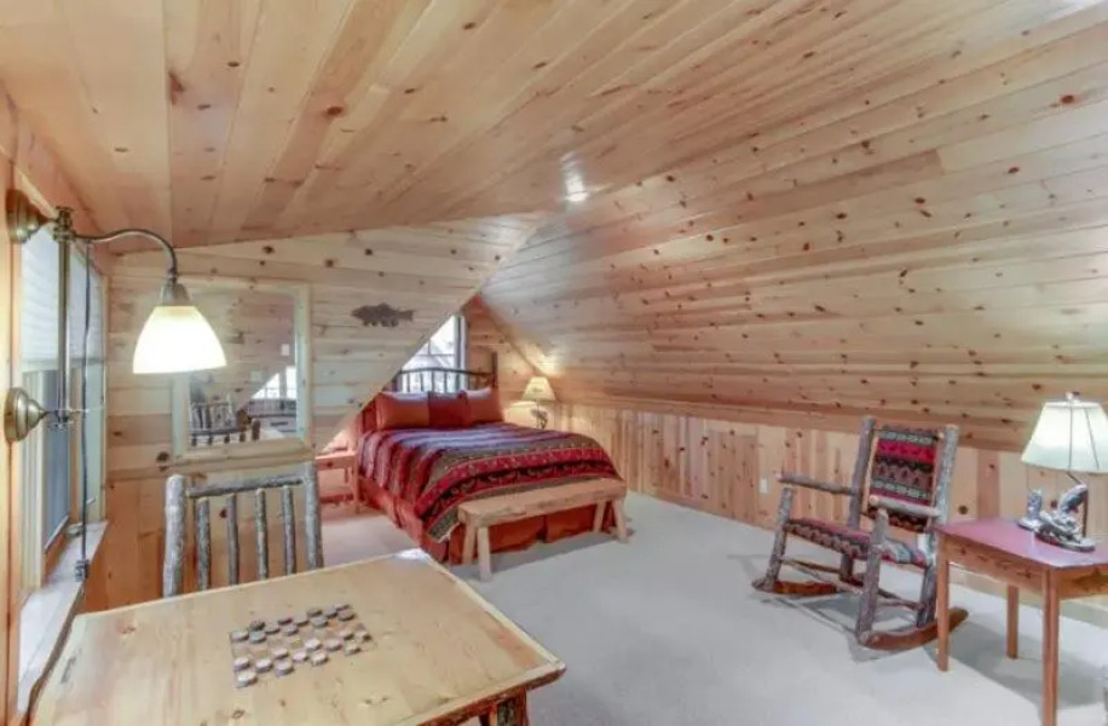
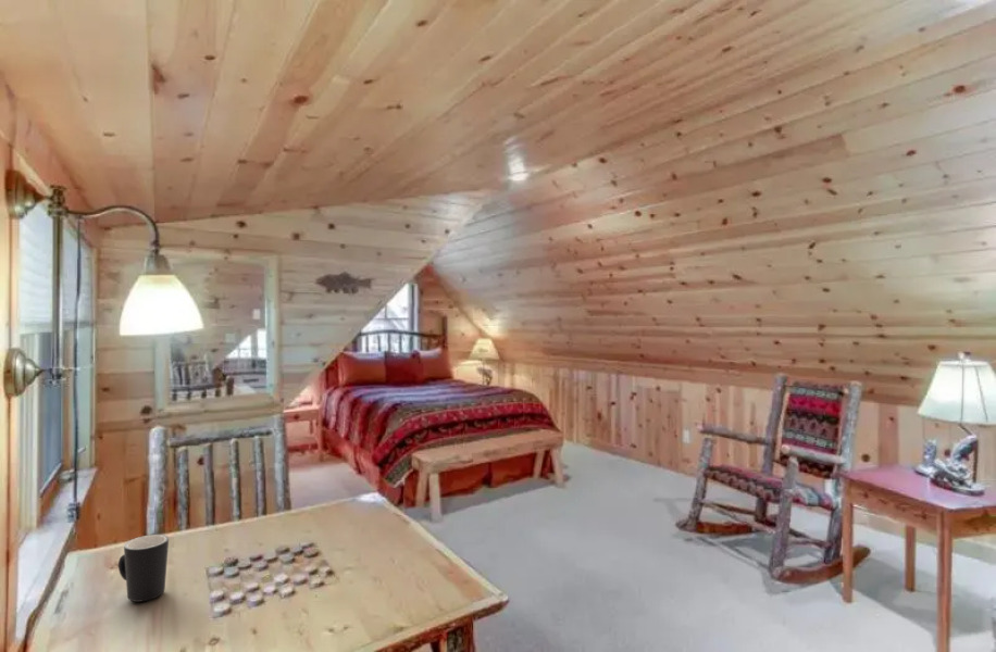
+ mug (140, 568)
